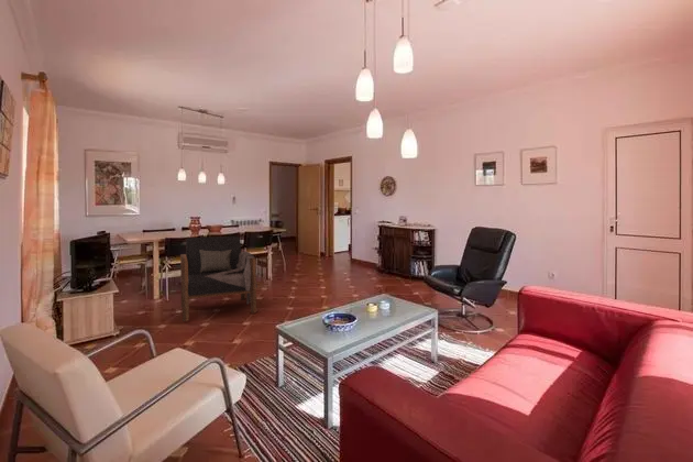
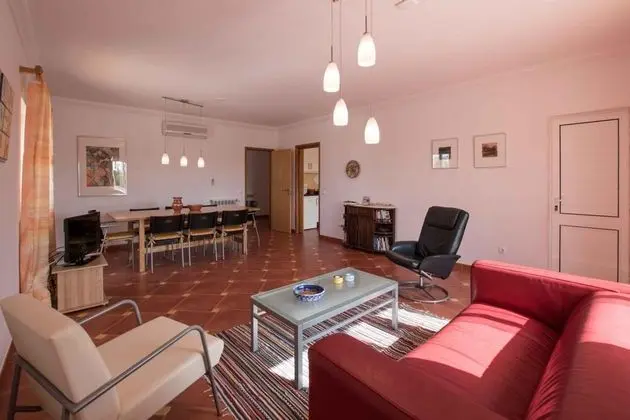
- armchair (221, 274)
